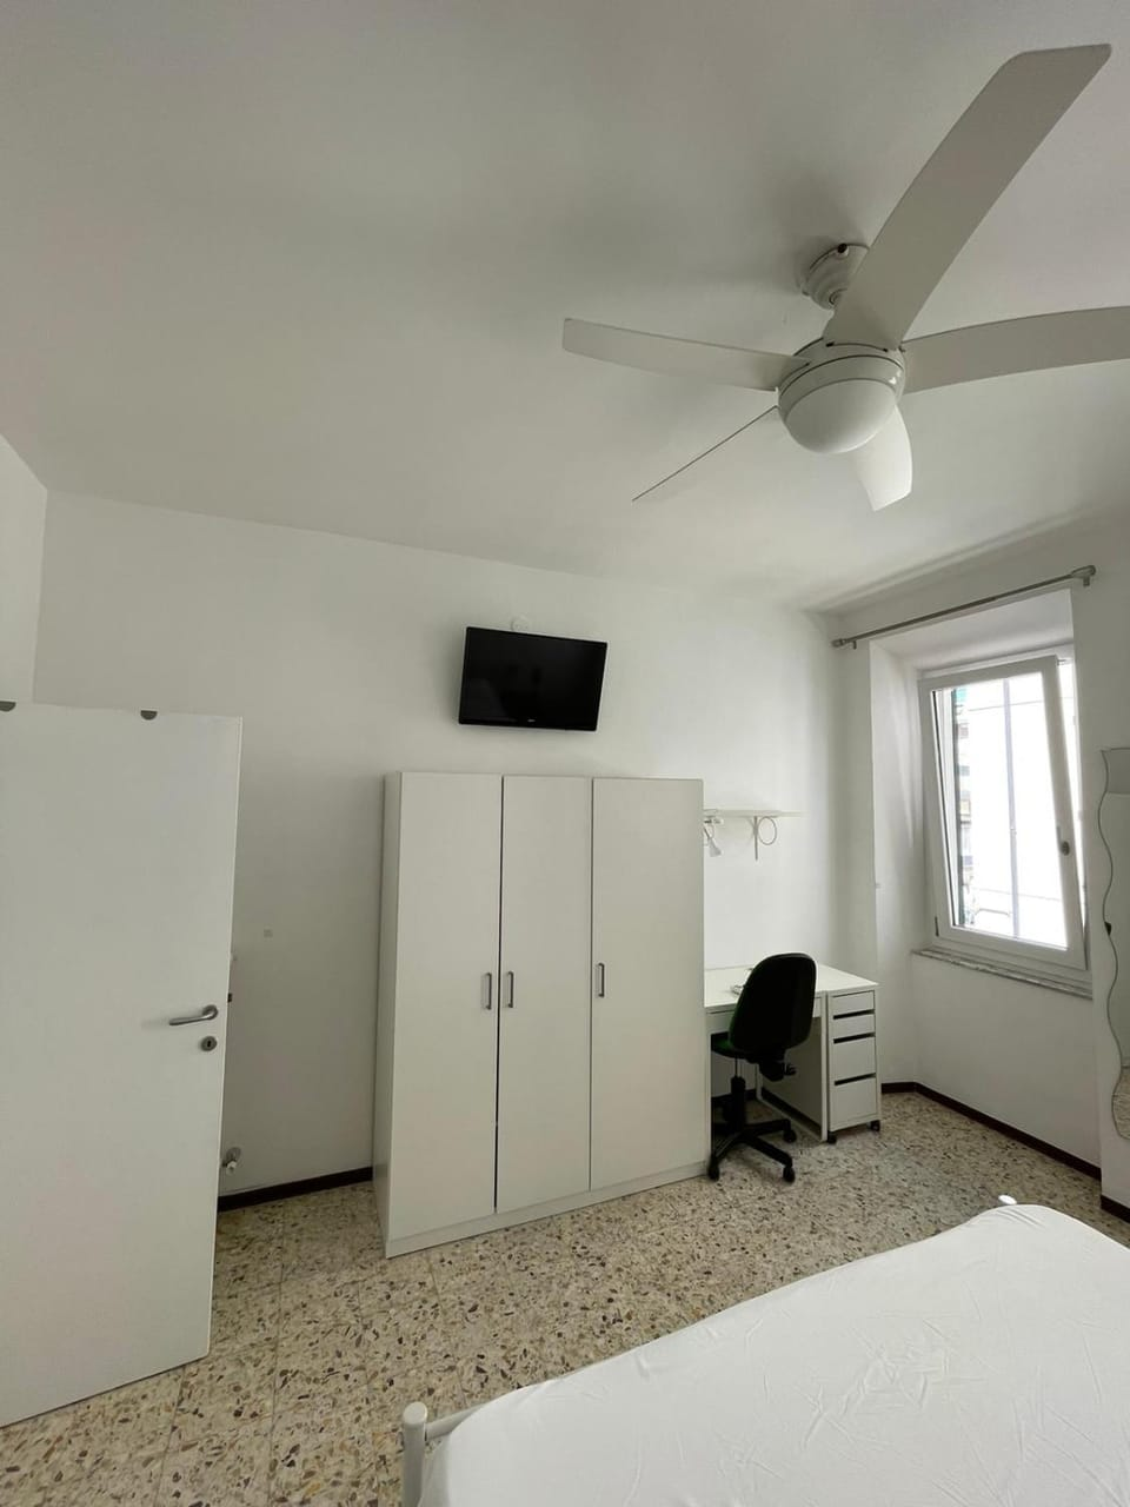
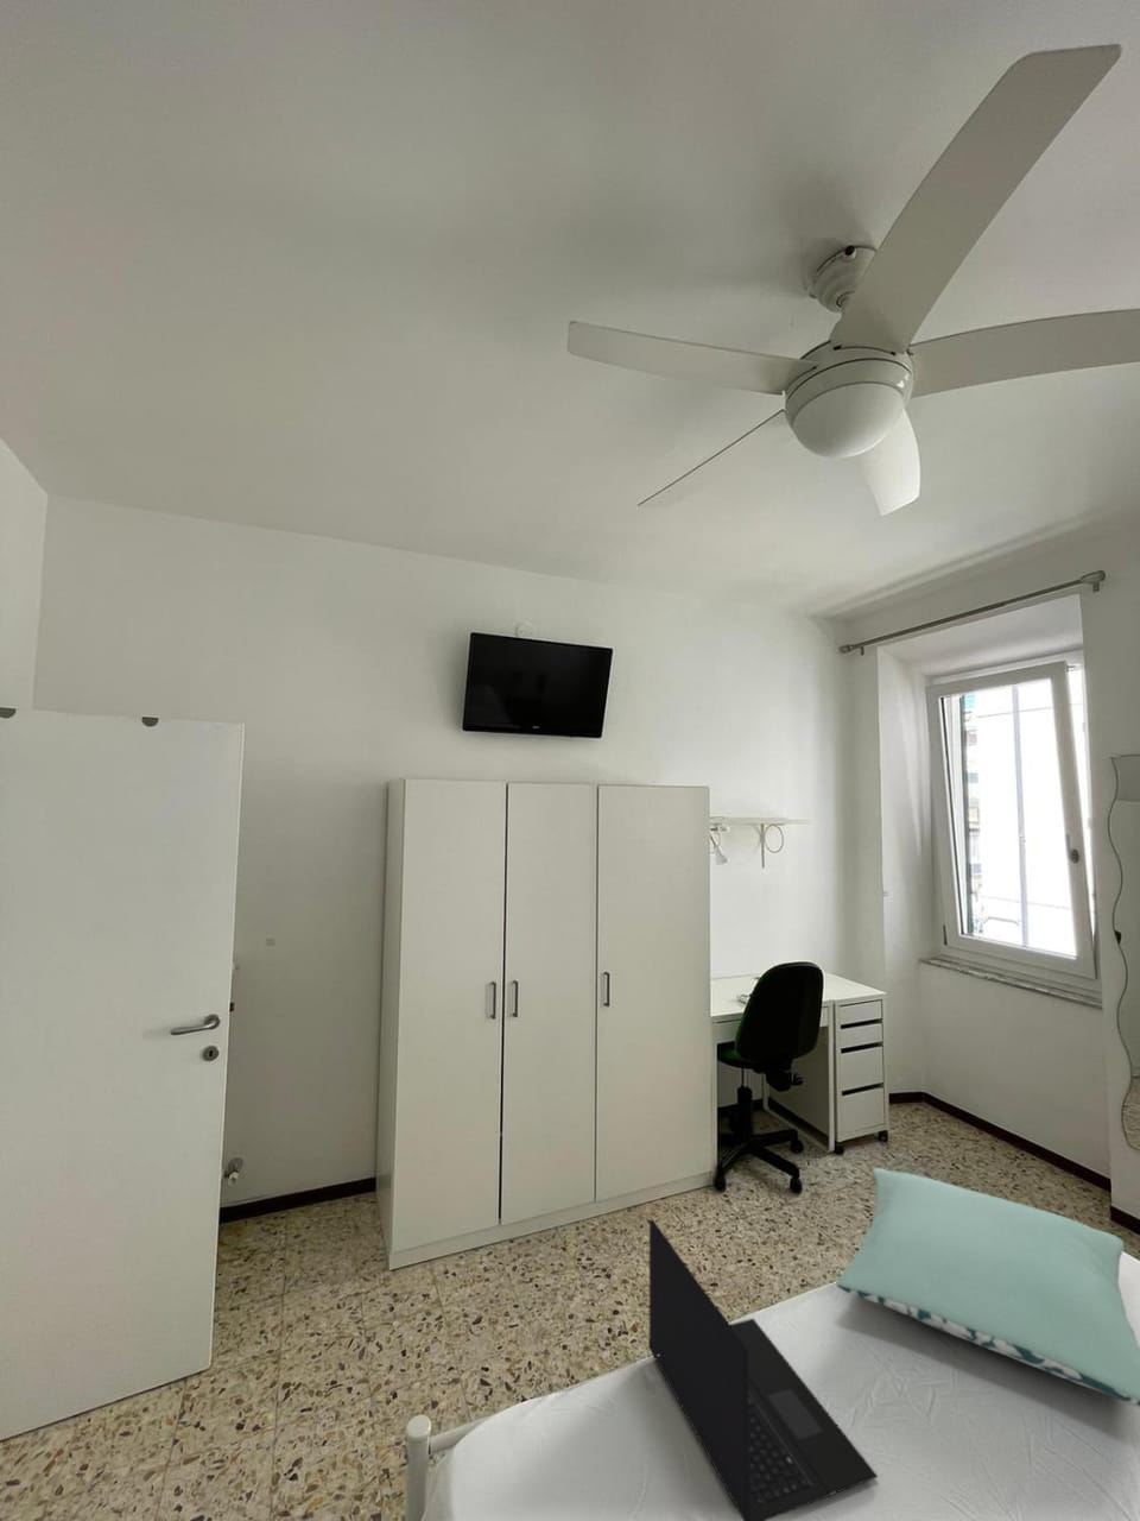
+ pillow (986, 1262)
+ laptop (750, 1334)
